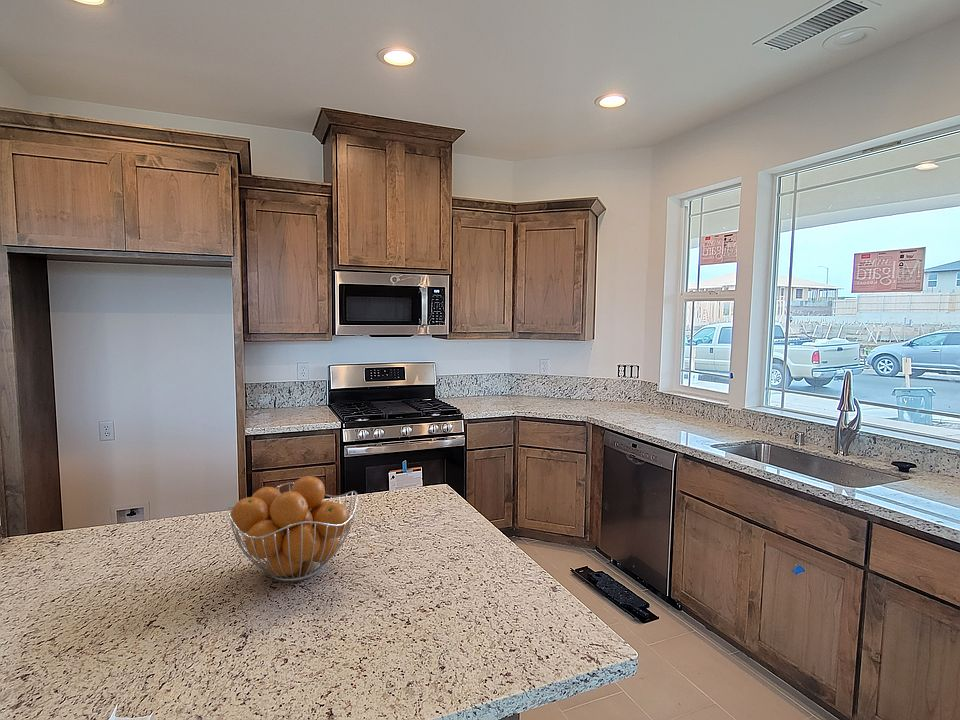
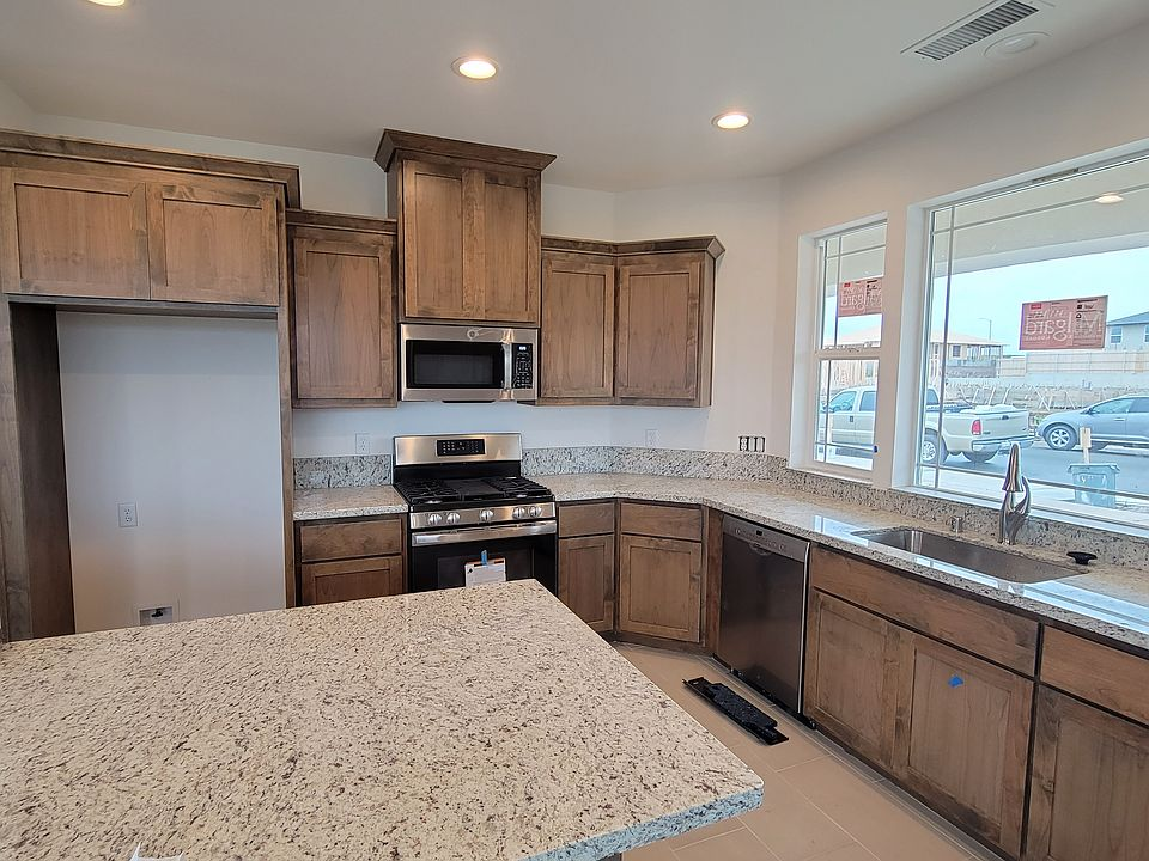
- fruit basket (295, 526)
